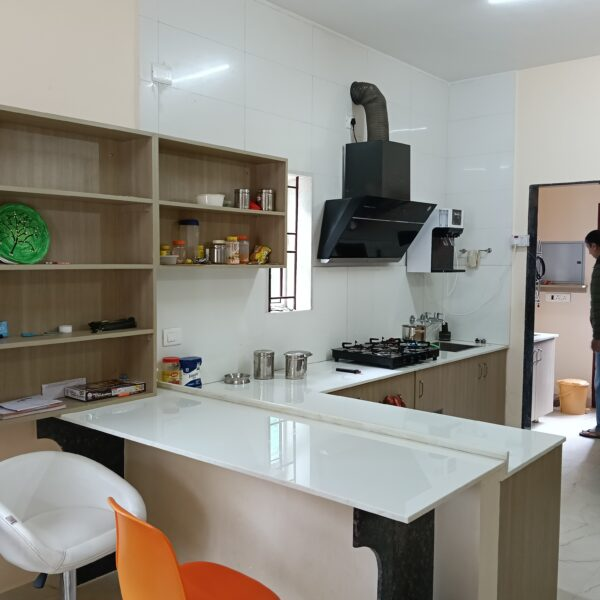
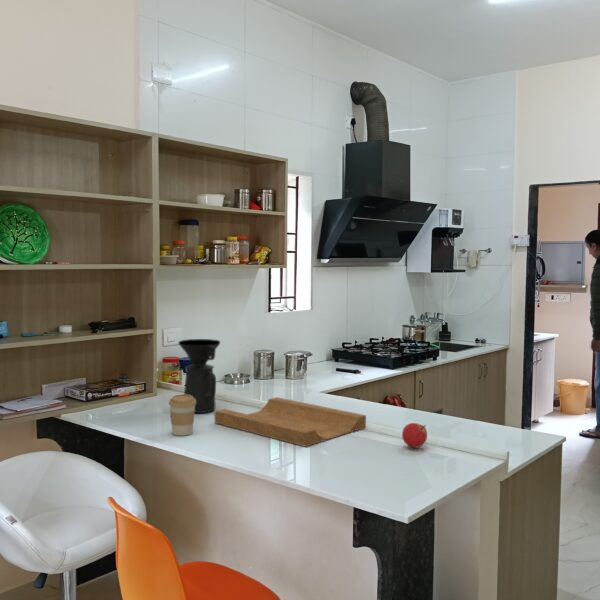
+ coffee cup (182, 414)
+ fruit (414, 435)
+ cutting board (289, 419)
+ coffee maker (199, 375)
